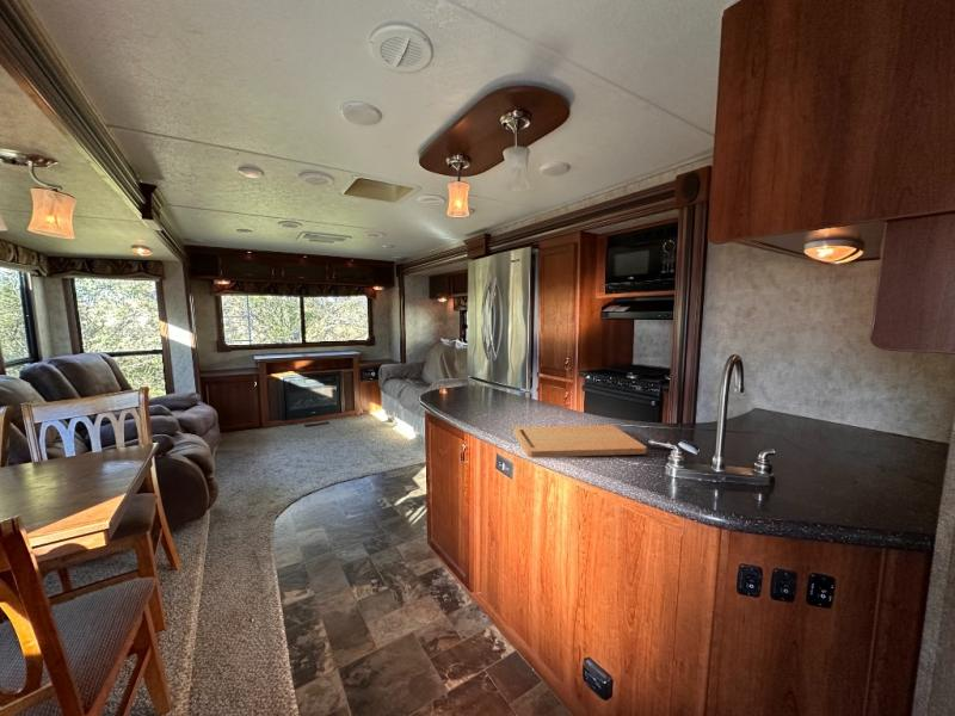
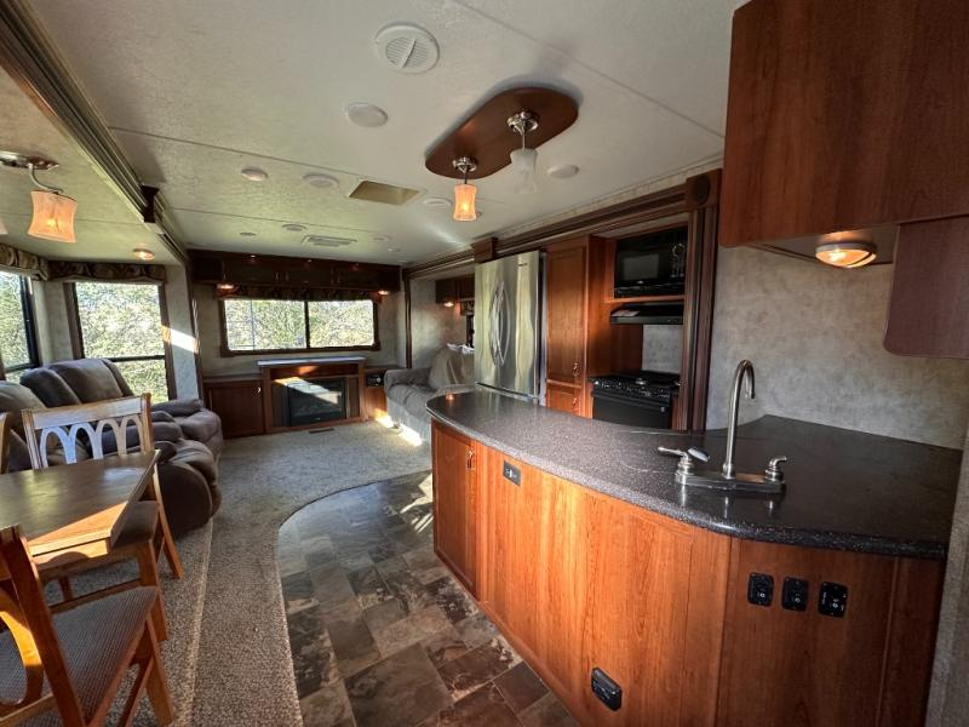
- cutting board (574, 439)
